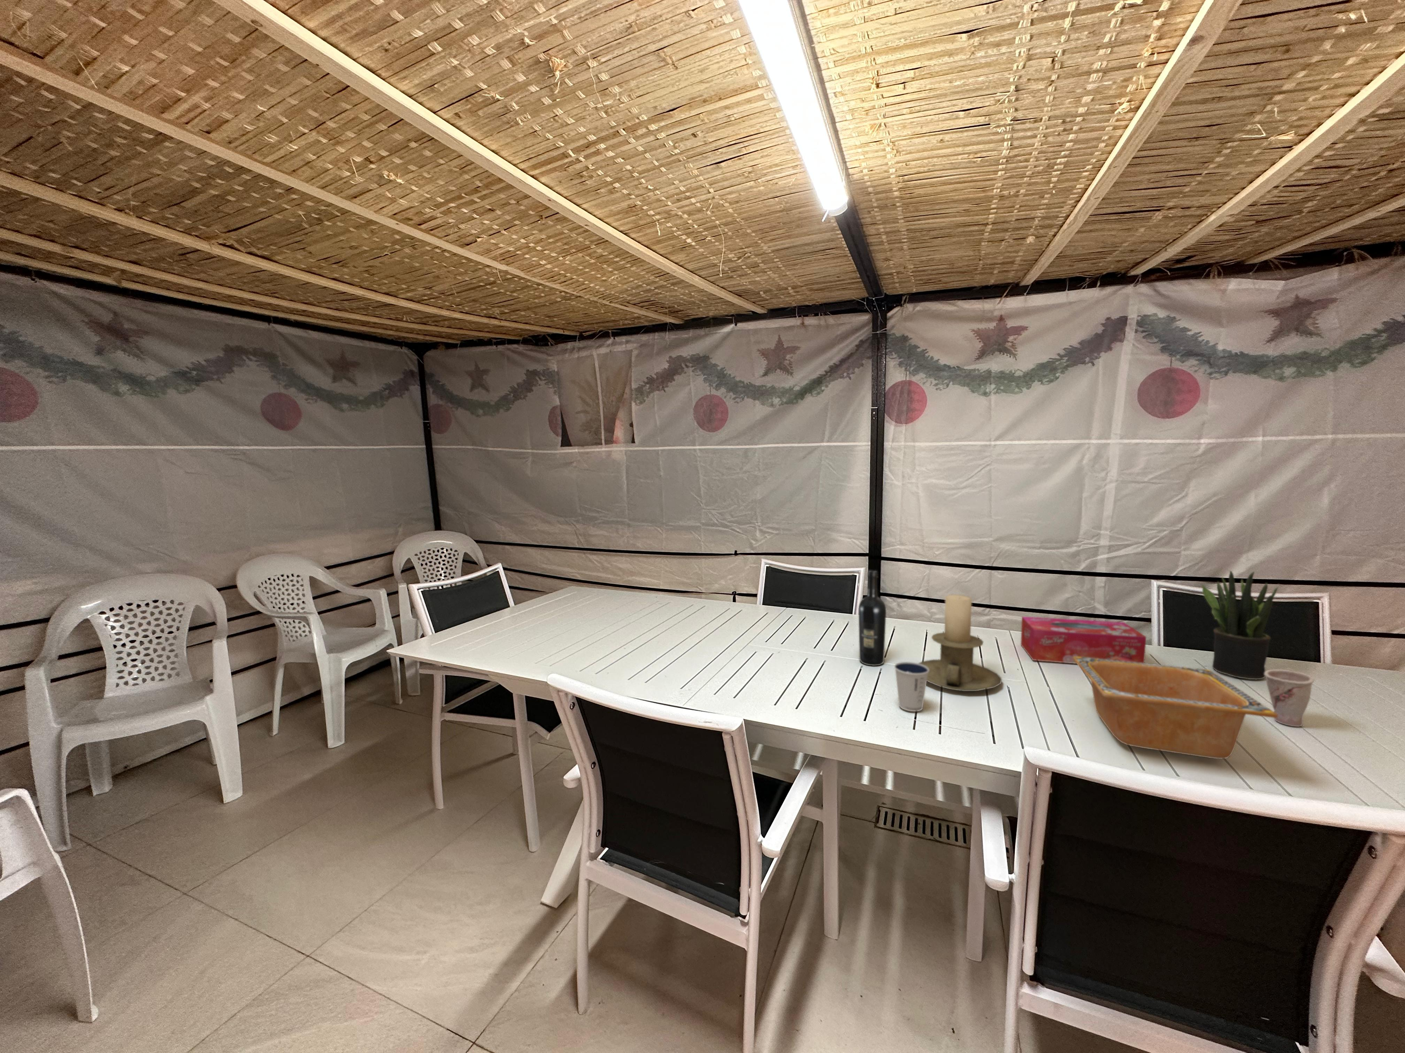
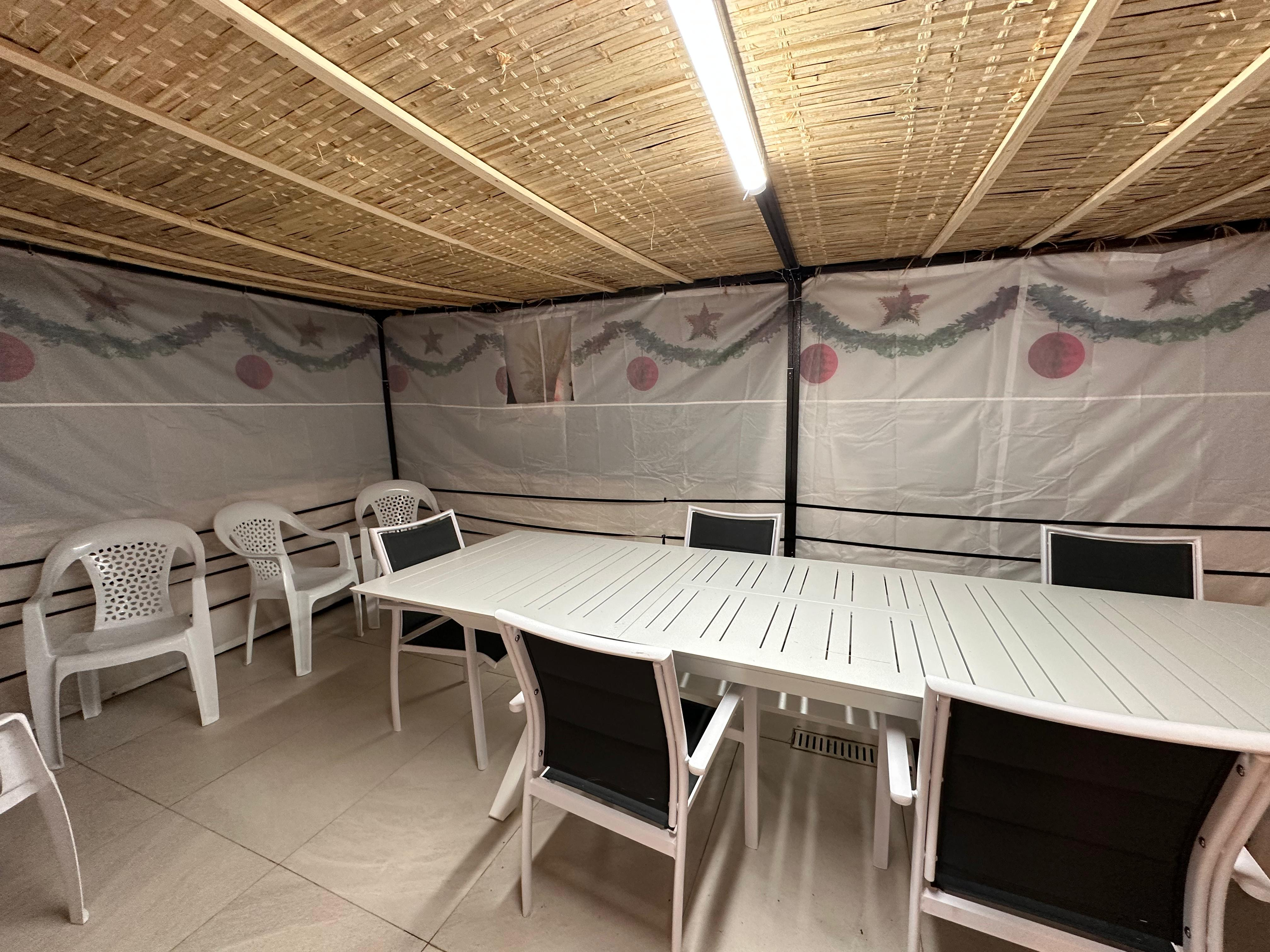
- tissue box (1079, 640)
- candle holder (957, 637)
- cup (1287, 698)
- wine bottle (872, 617)
- dixie cup (910, 687)
- potted plant (1237, 621)
- fruit (1123, 661)
- serving bowl (1158, 707)
